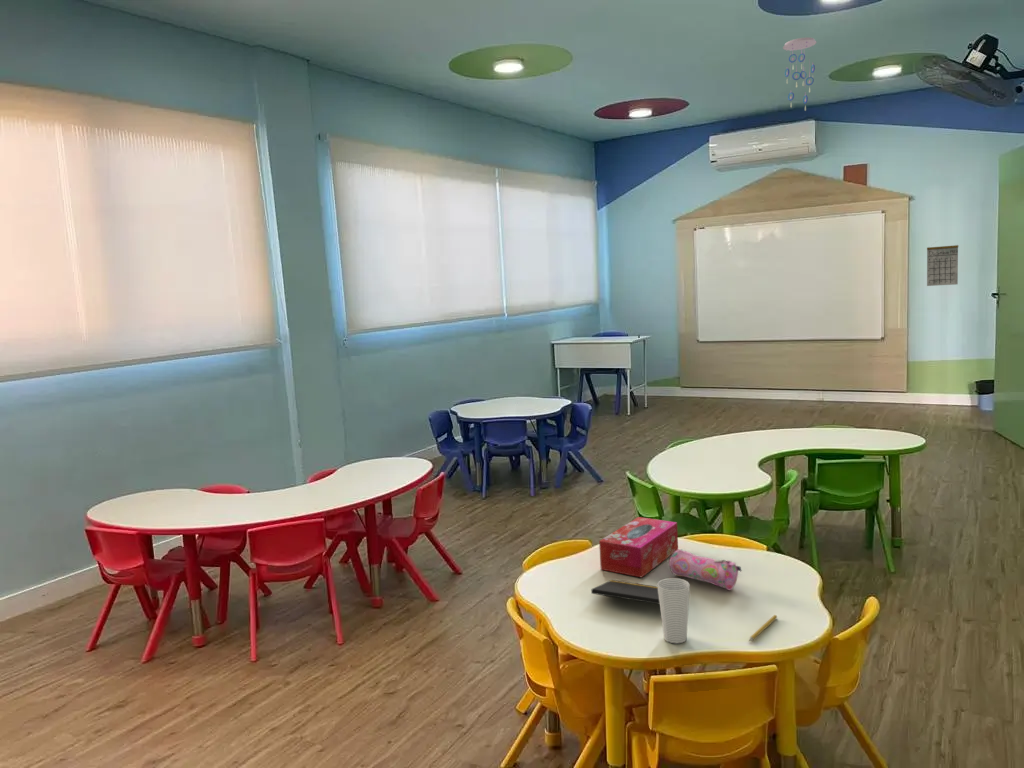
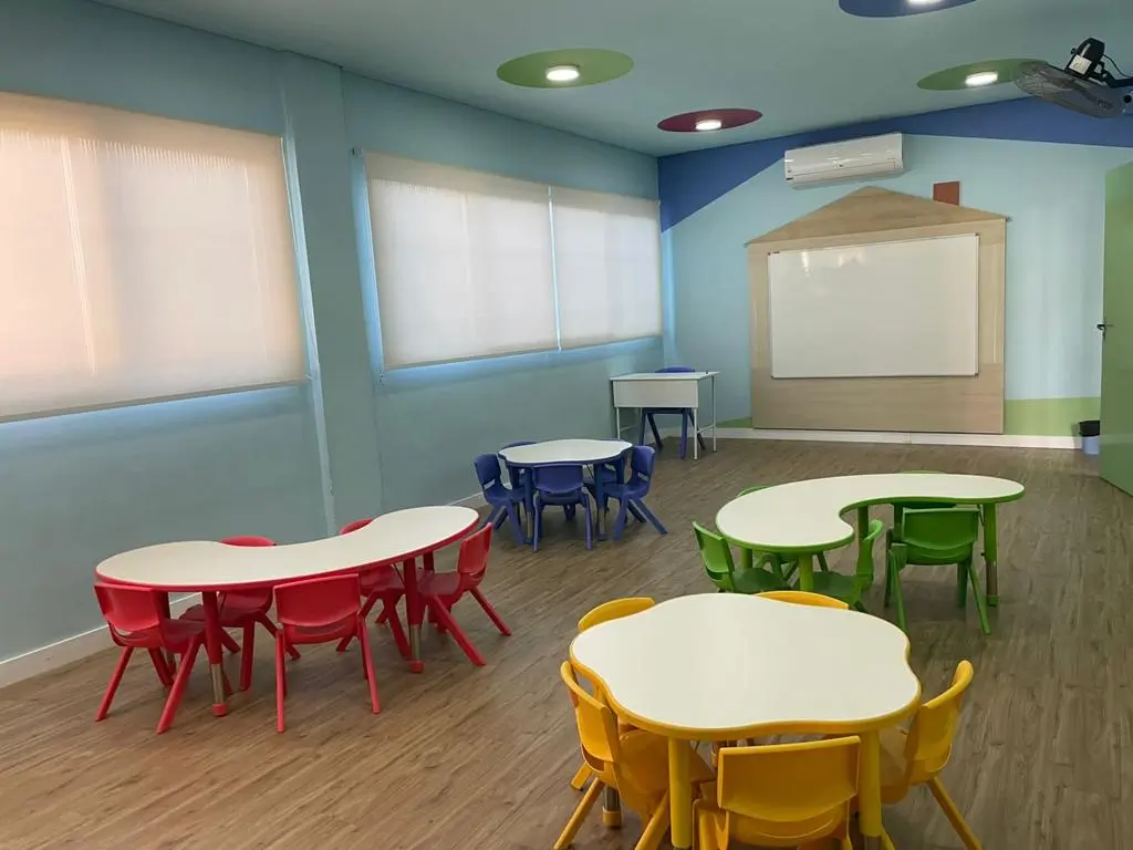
- ceiling mobile (800, 76)
- notepad (637, 591)
- pencil case (704, 568)
- pencil (762, 628)
- tissue box (639, 545)
- cup (674, 611)
- calendar (942, 261)
